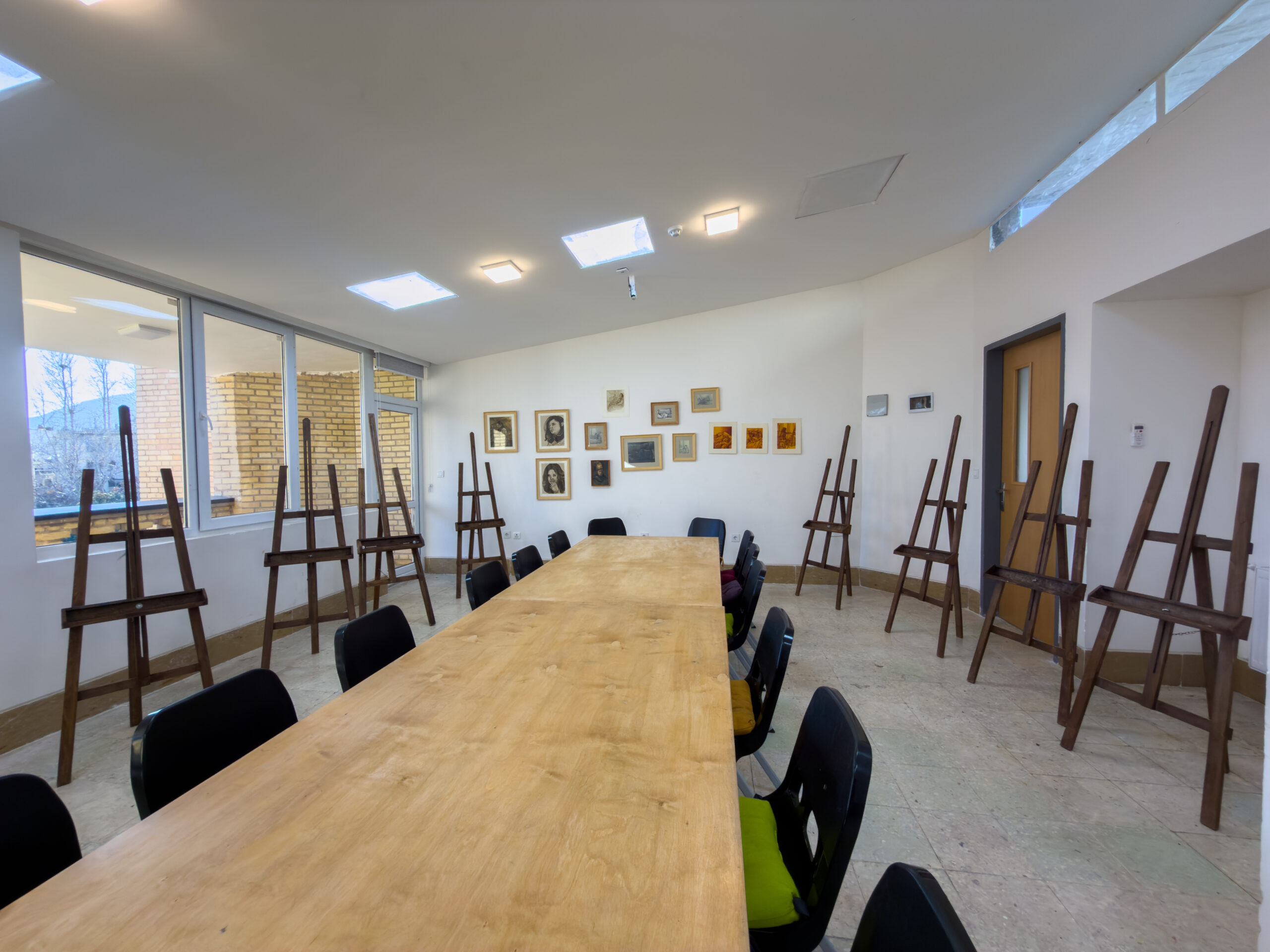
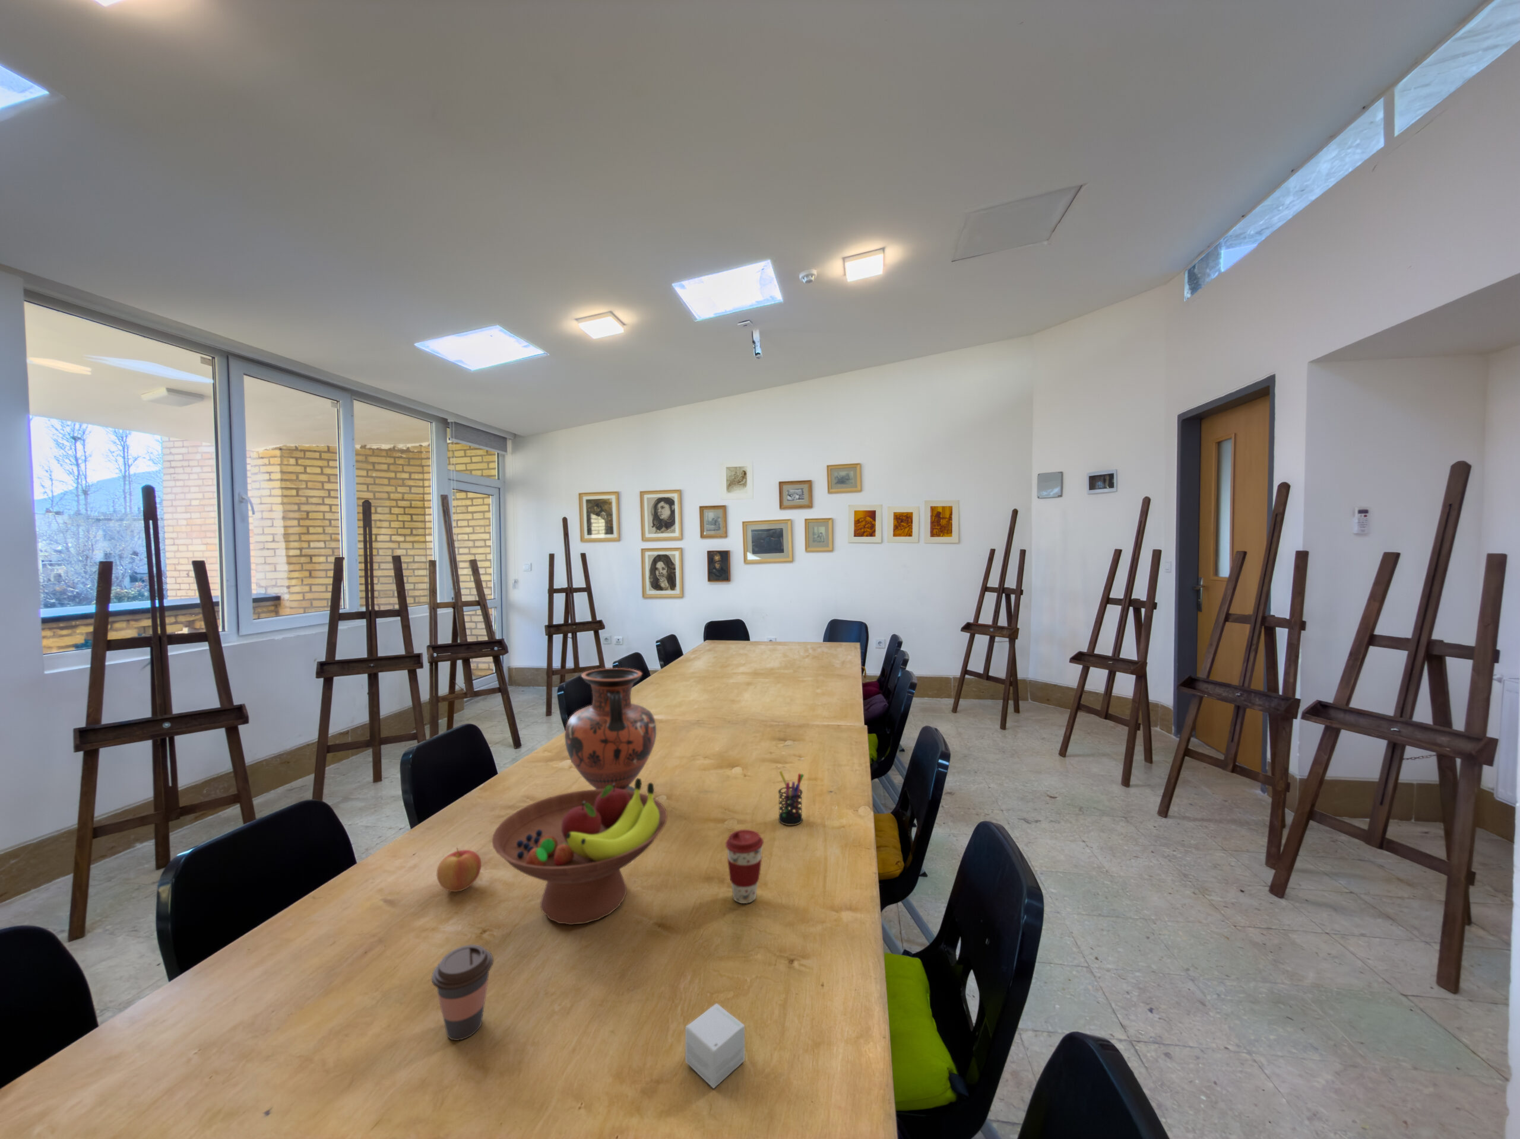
+ coffee cup (744, 866)
+ fruit bowl (583, 847)
+ small box (715, 1043)
+ pen holder (794, 794)
+ apple (458, 867)
+ coffee cup (463, 993)
+ vase (610, 736)
